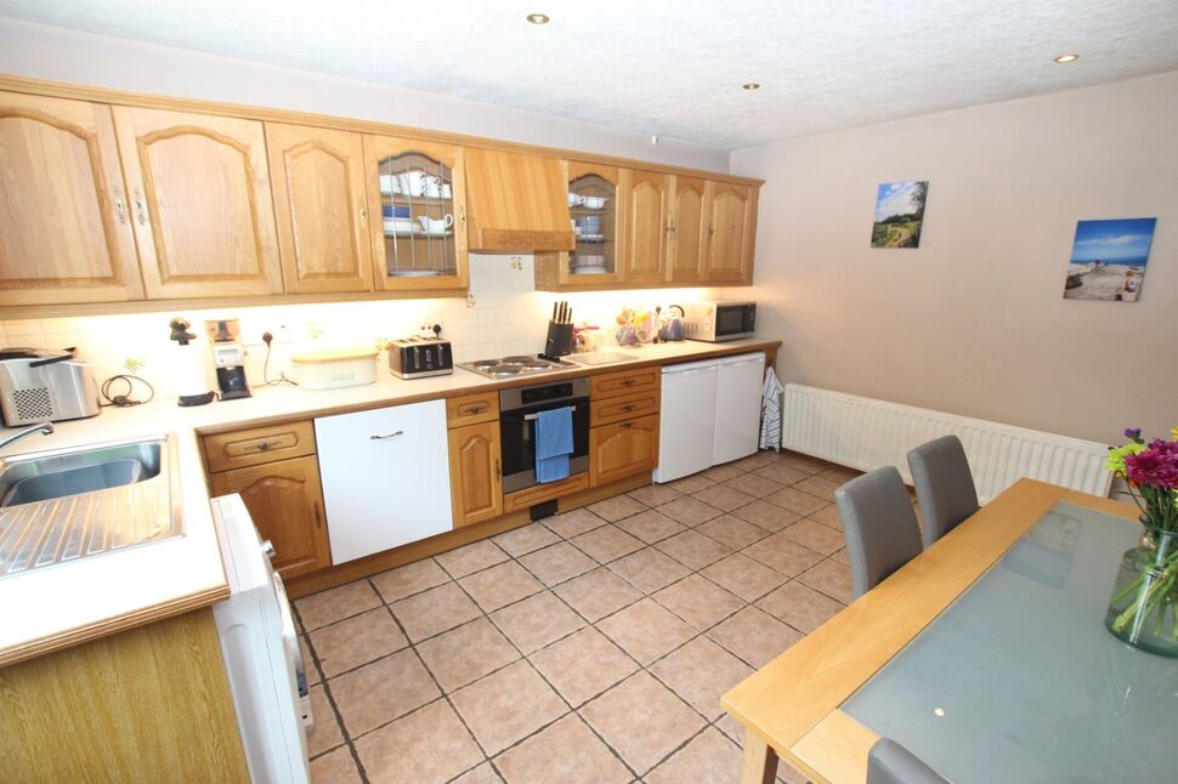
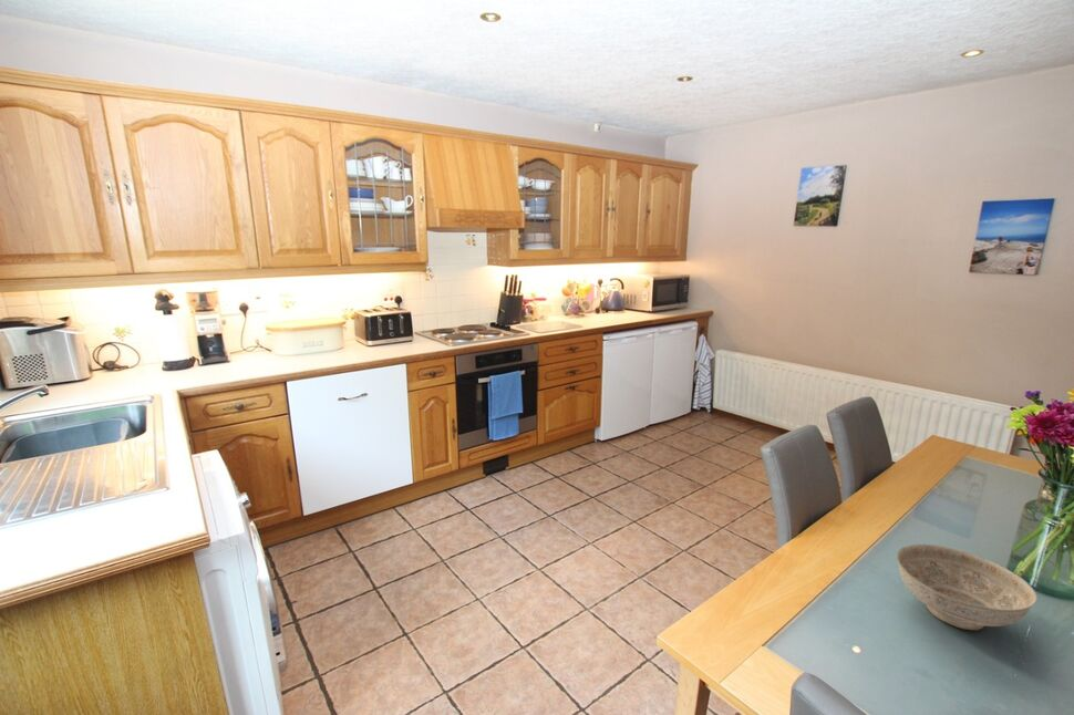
+ decorative bowl (957, 592)
